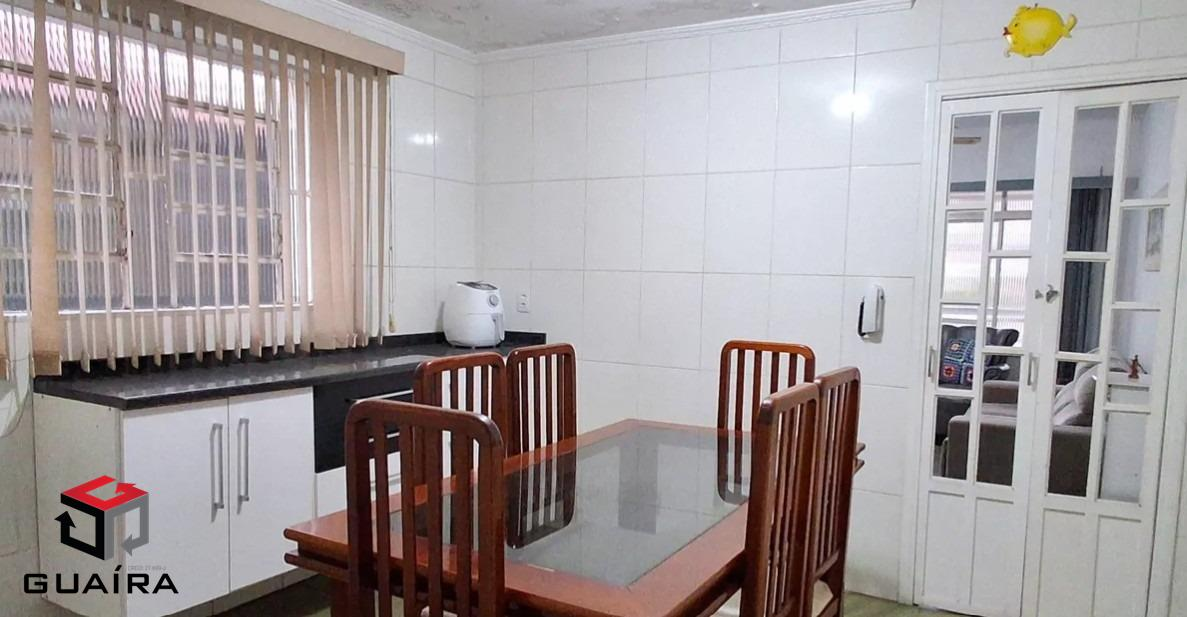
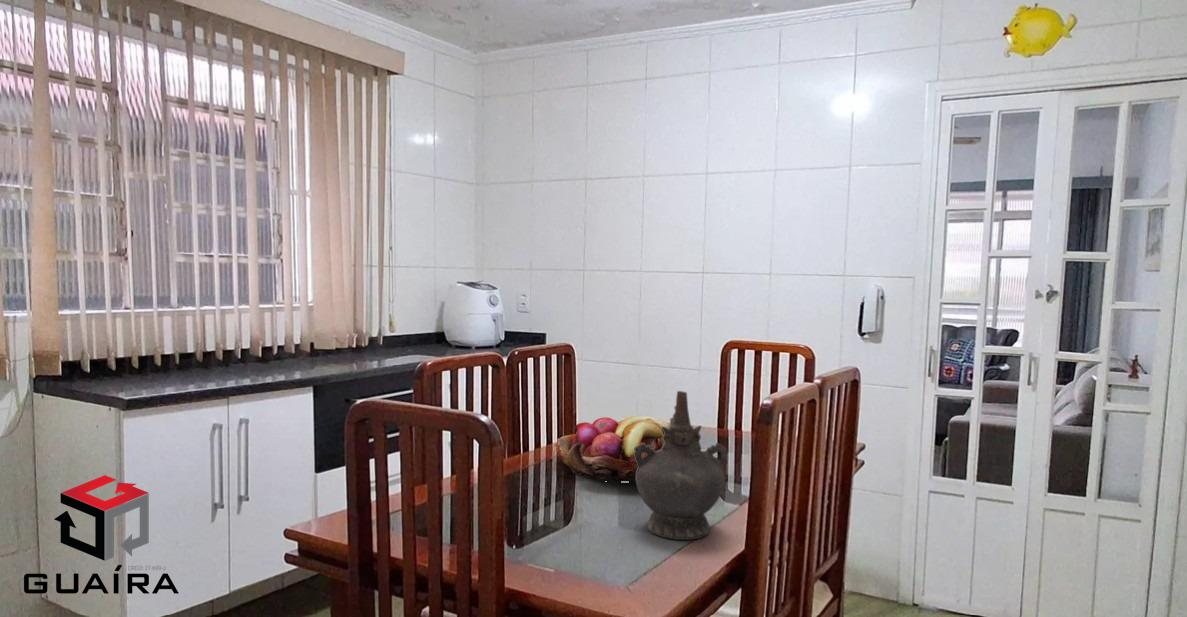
+ ceremonial vessel (679, 459)
+ fruit basket (621, 445)
